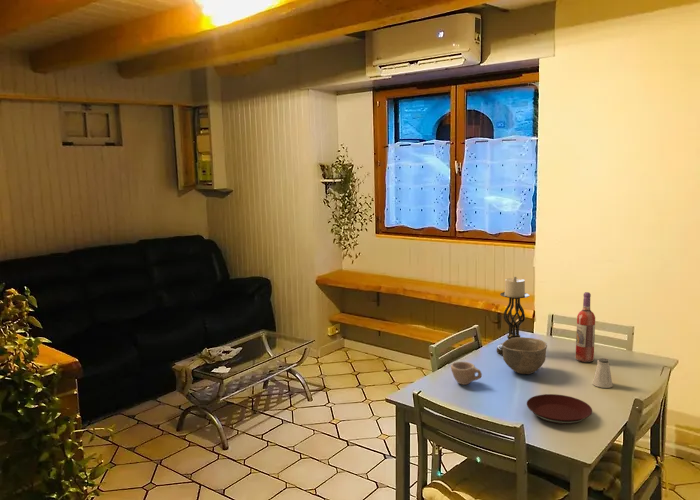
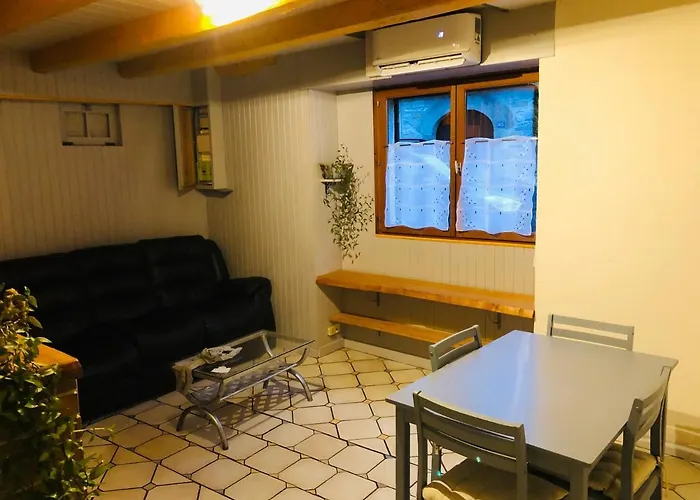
- bowl (523, 357)
- saltshaker (603, 372)
- plate (558, 410)
- cup (466, 374)
- candle holder (514, 315)
- wine bottle (585, 326)
